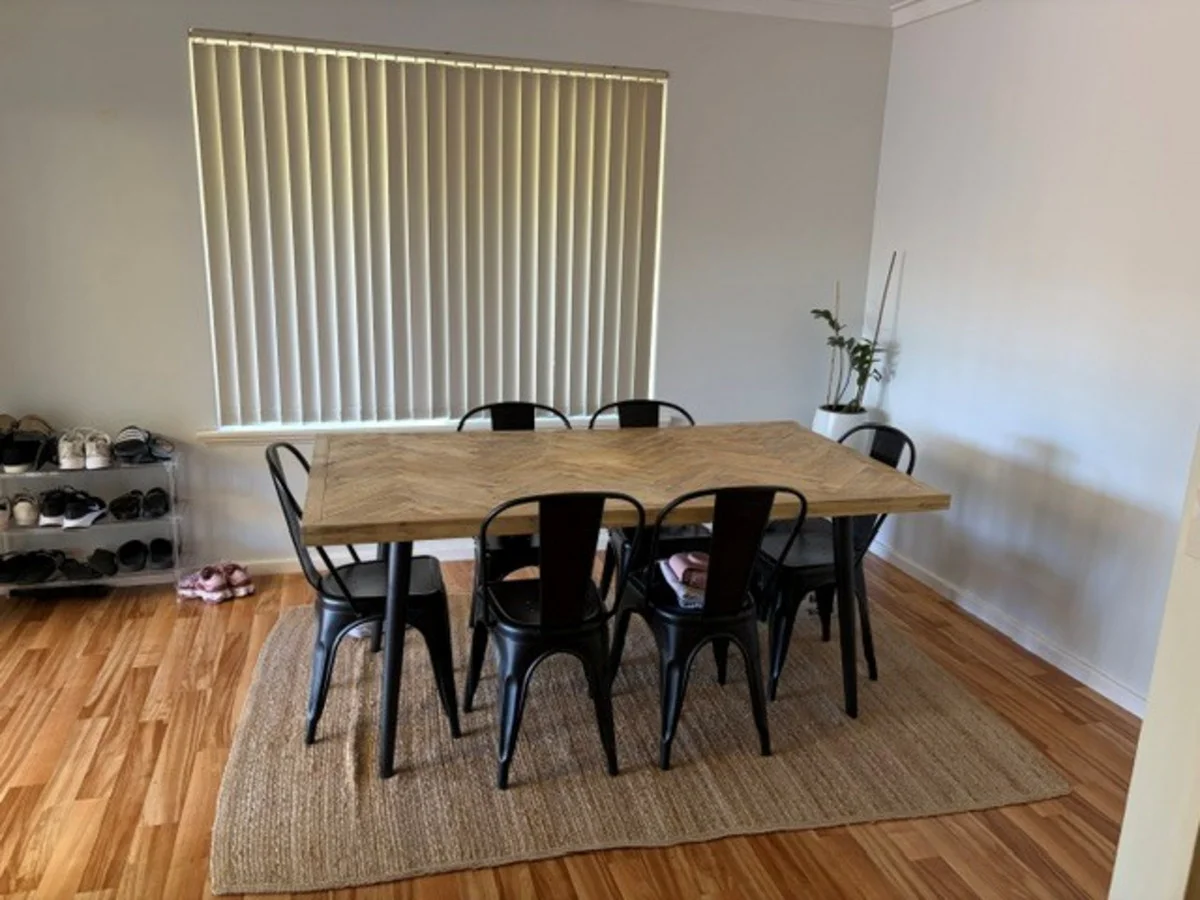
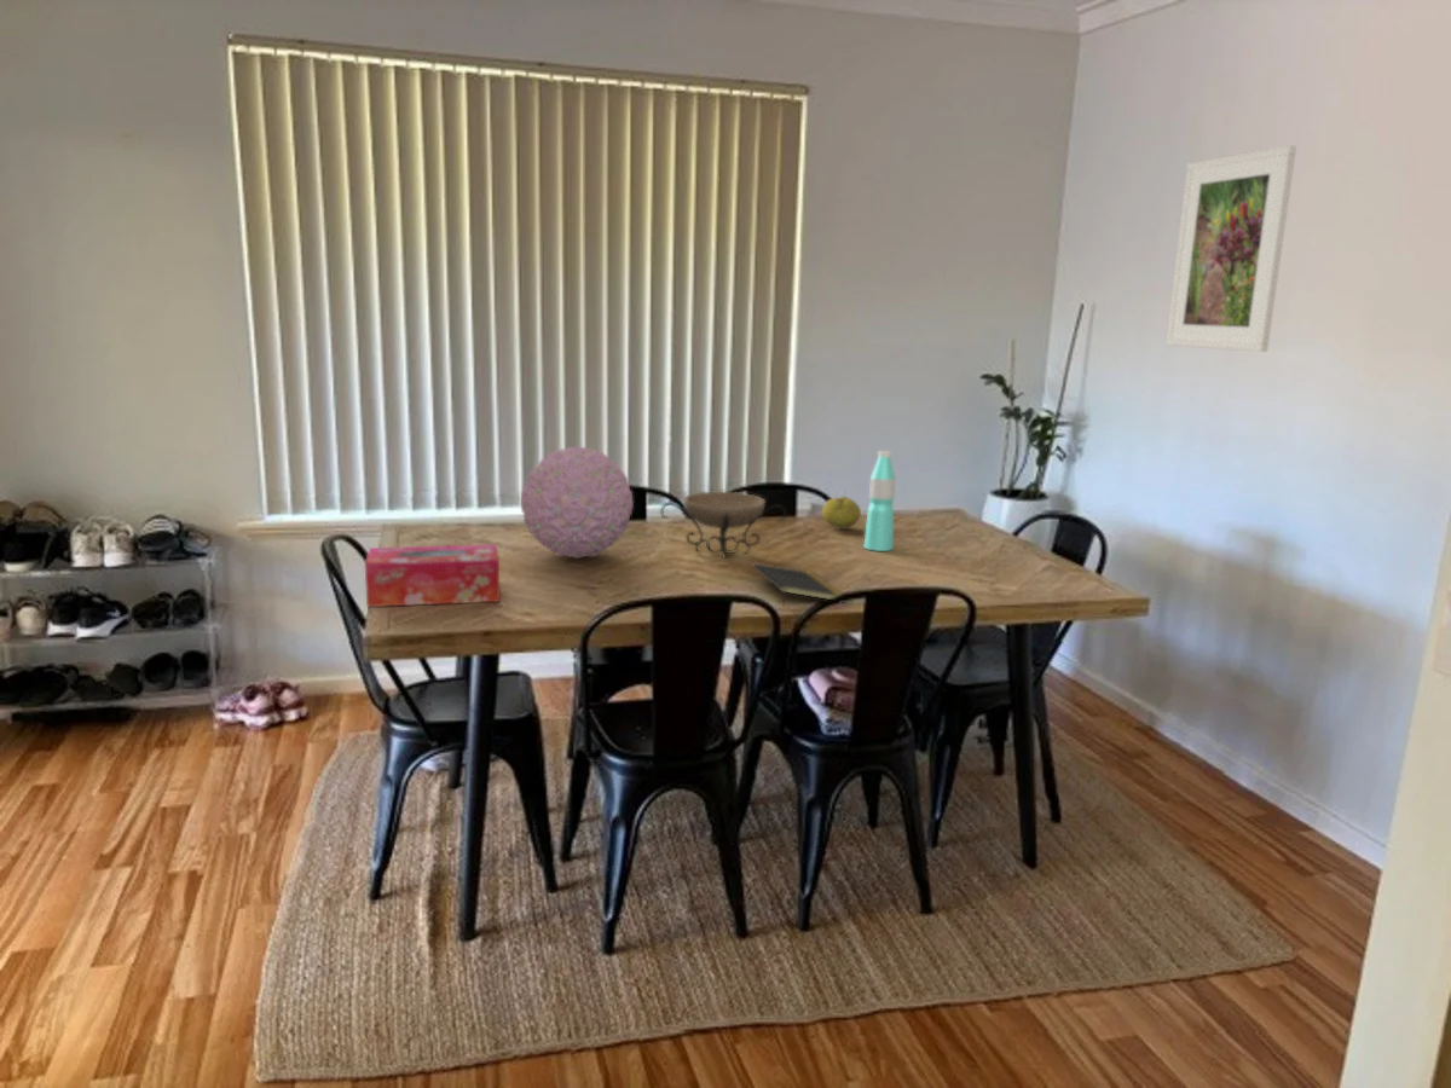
+ notepad (797, 581)
+ decorative orb (577, 502)
+ water bottle (881, 499)
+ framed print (1225, 253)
+ decorative bowl (723, 526)
+ tissue box (433, 574)
+ fruit (842, 513)
